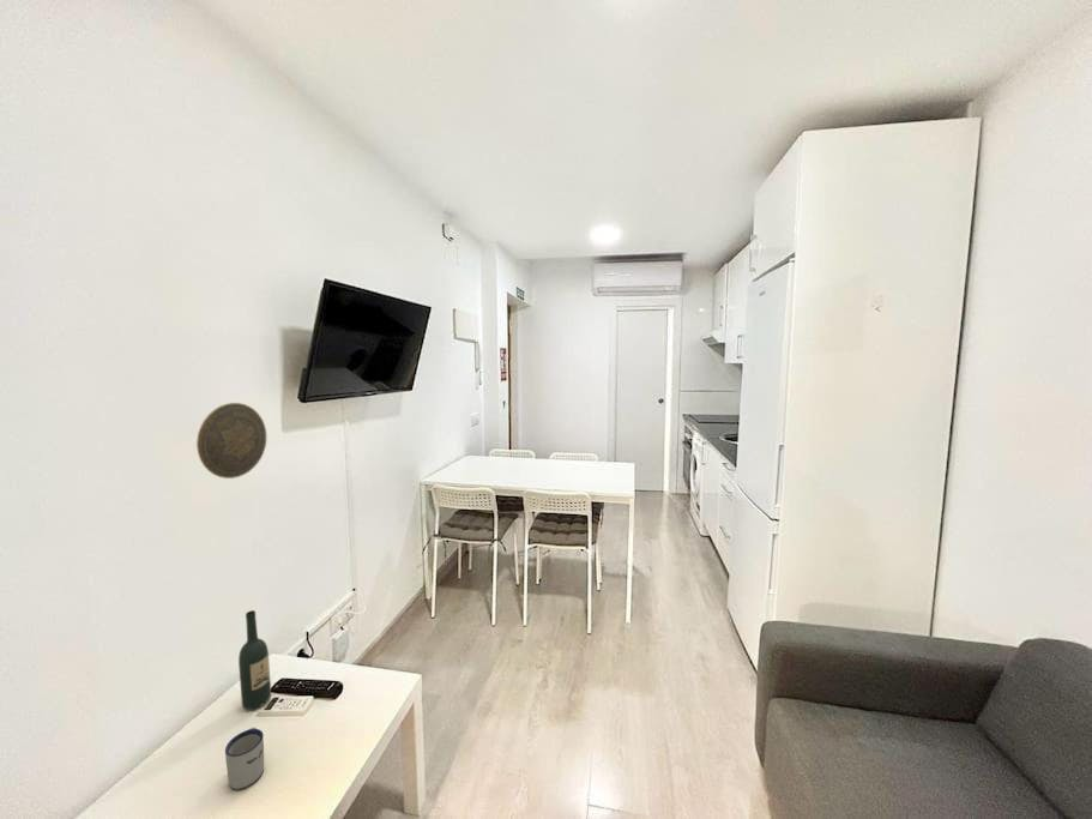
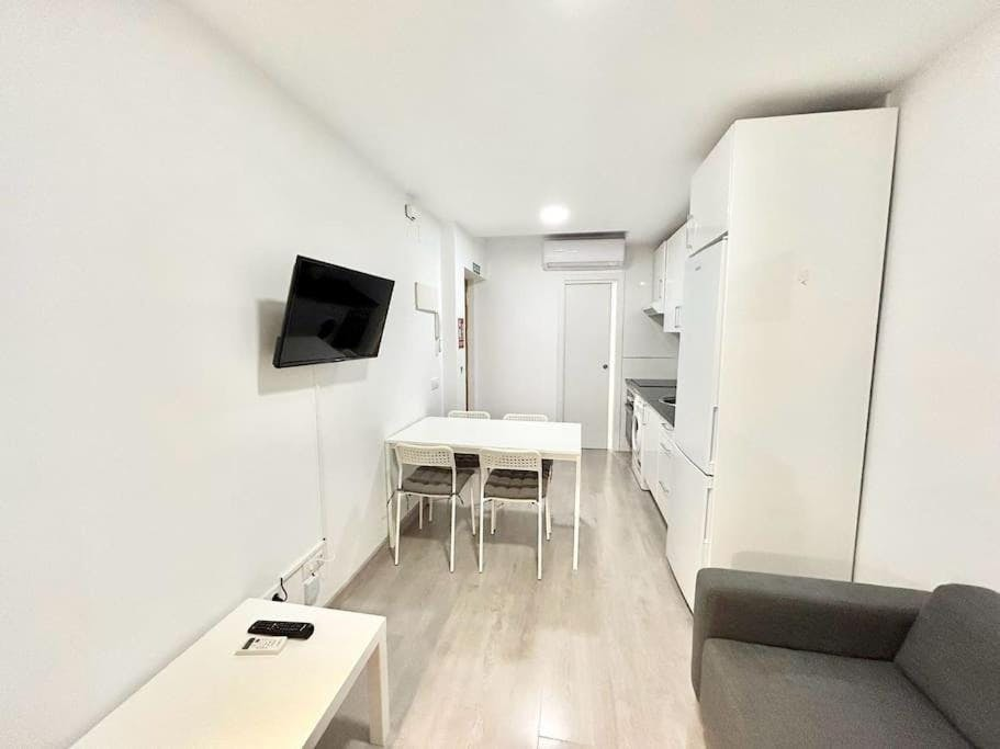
- wine bottle (253, 657)
- mug (248, 753)
- decorative plate (237, 440)
